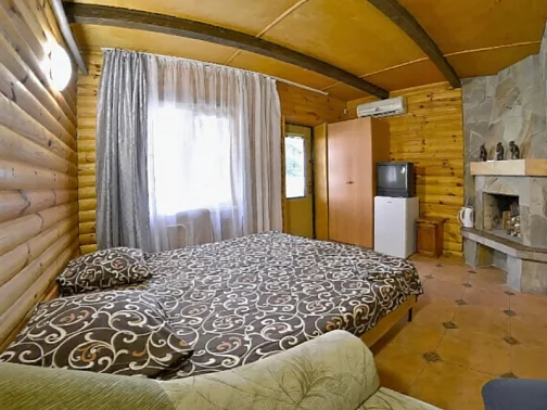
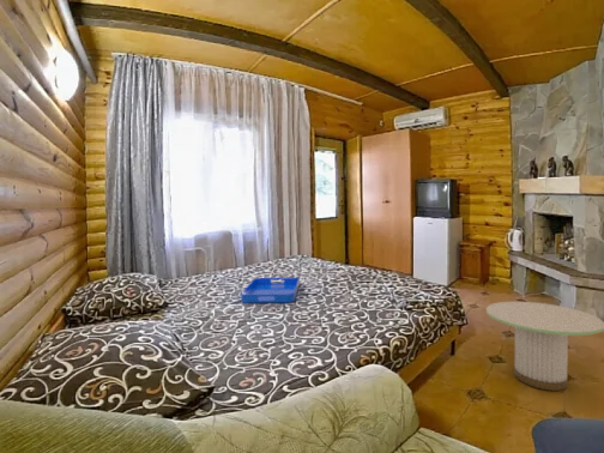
+ serving tray (272, 289)
+ side table (539, 346)
